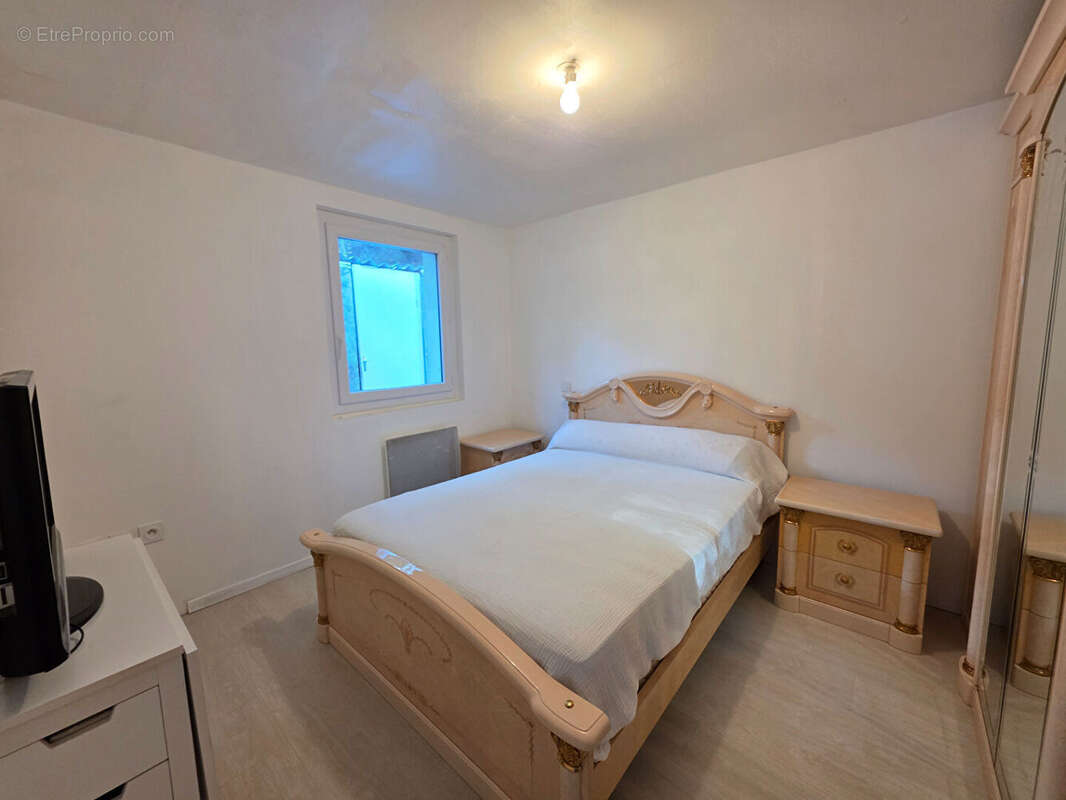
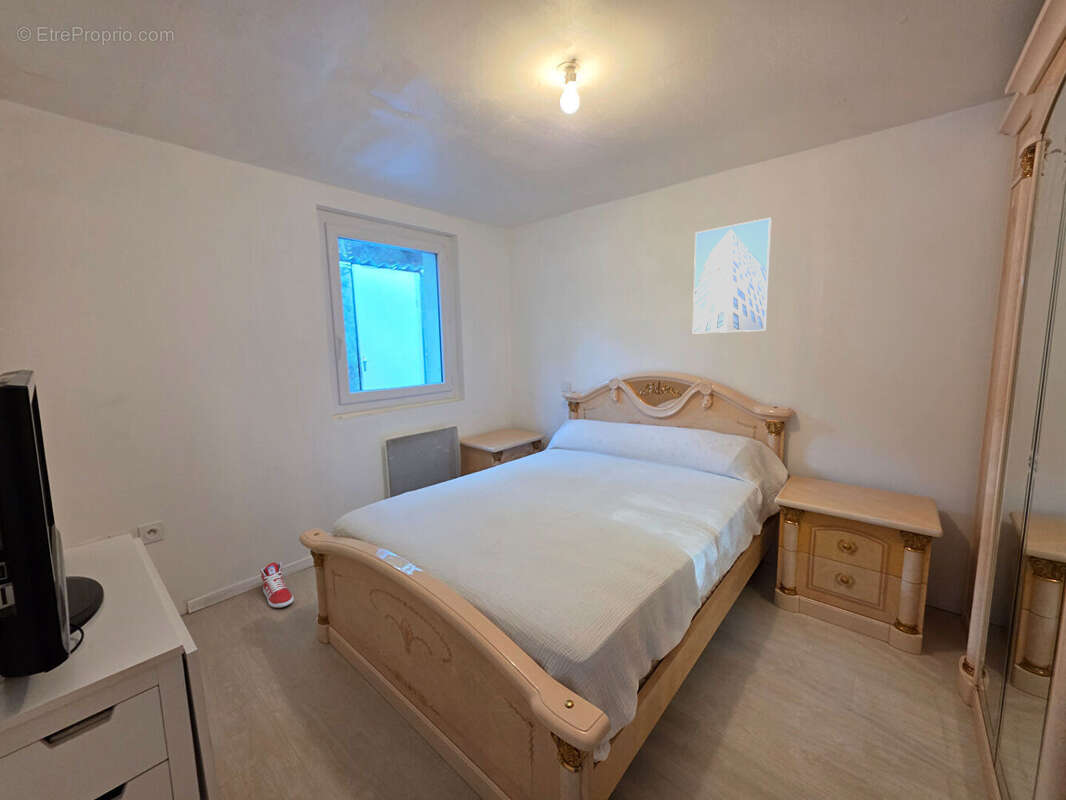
+ sneaker (276, 583)
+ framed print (729, 279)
